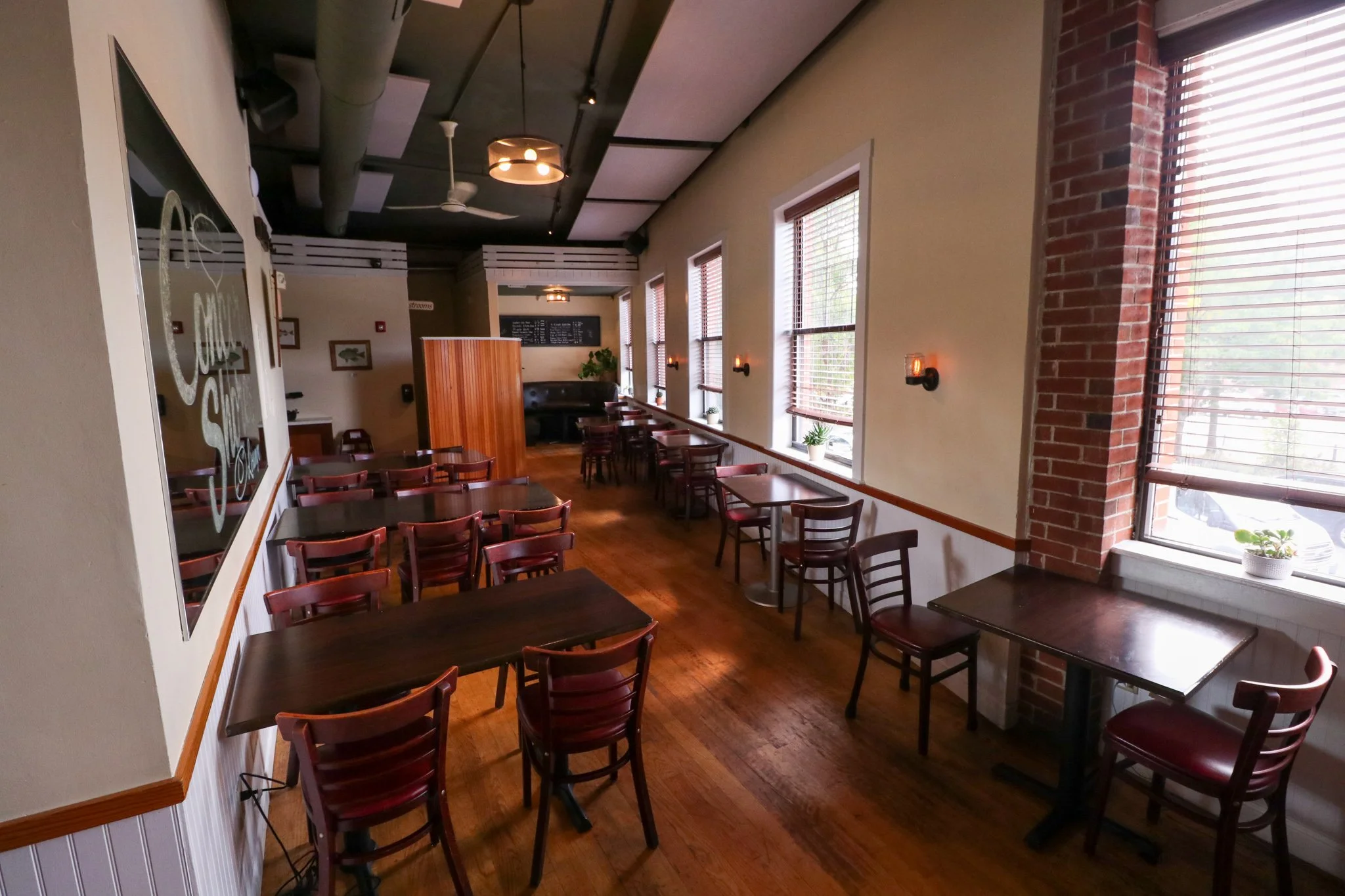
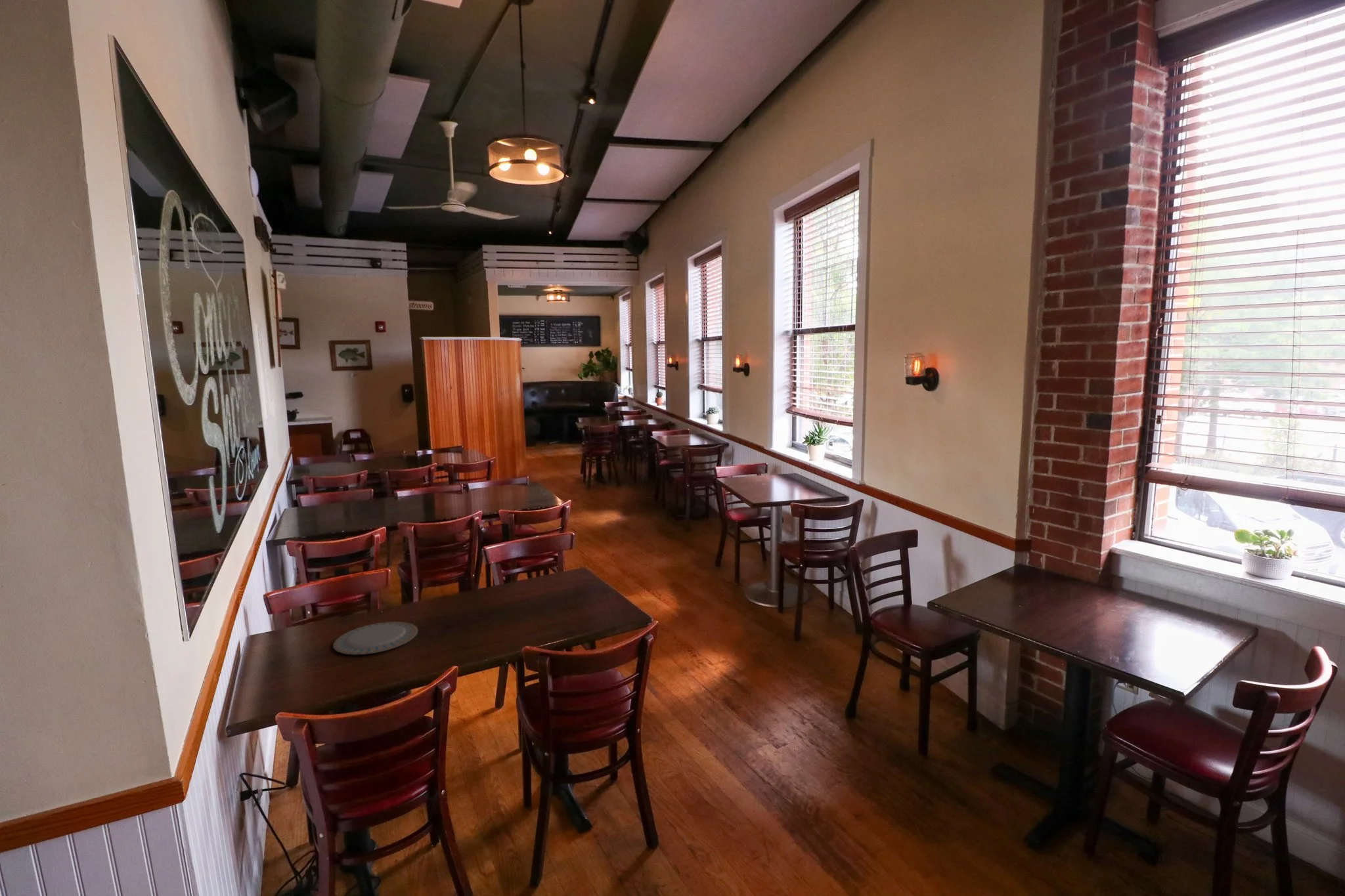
+ chinaware (376, 635)
